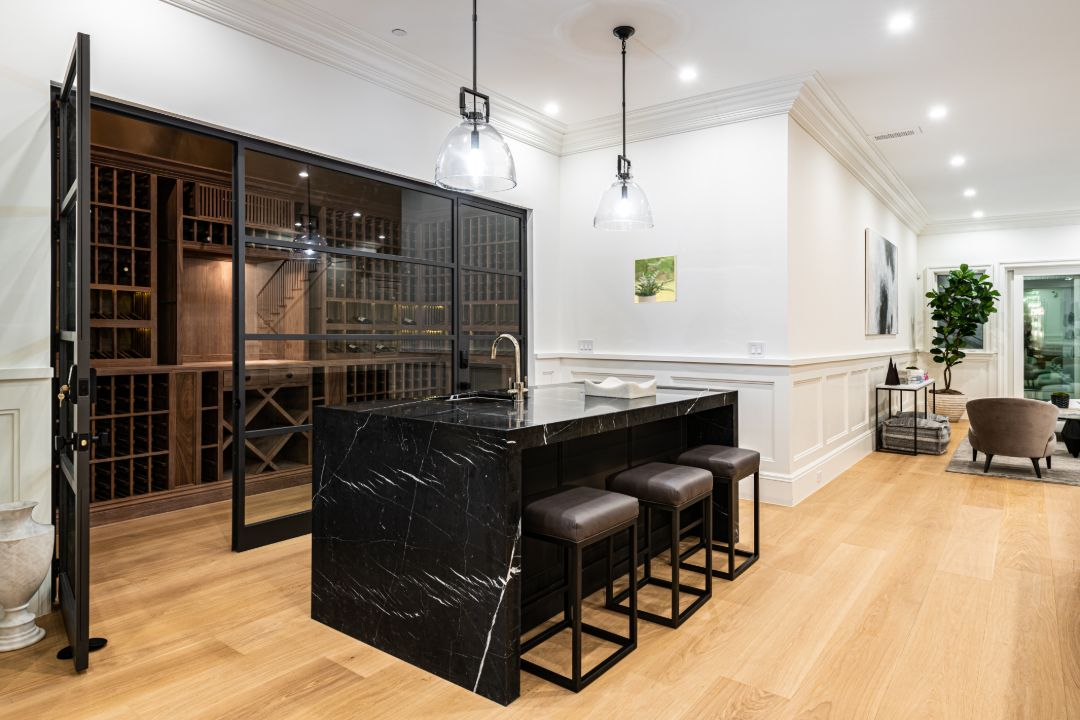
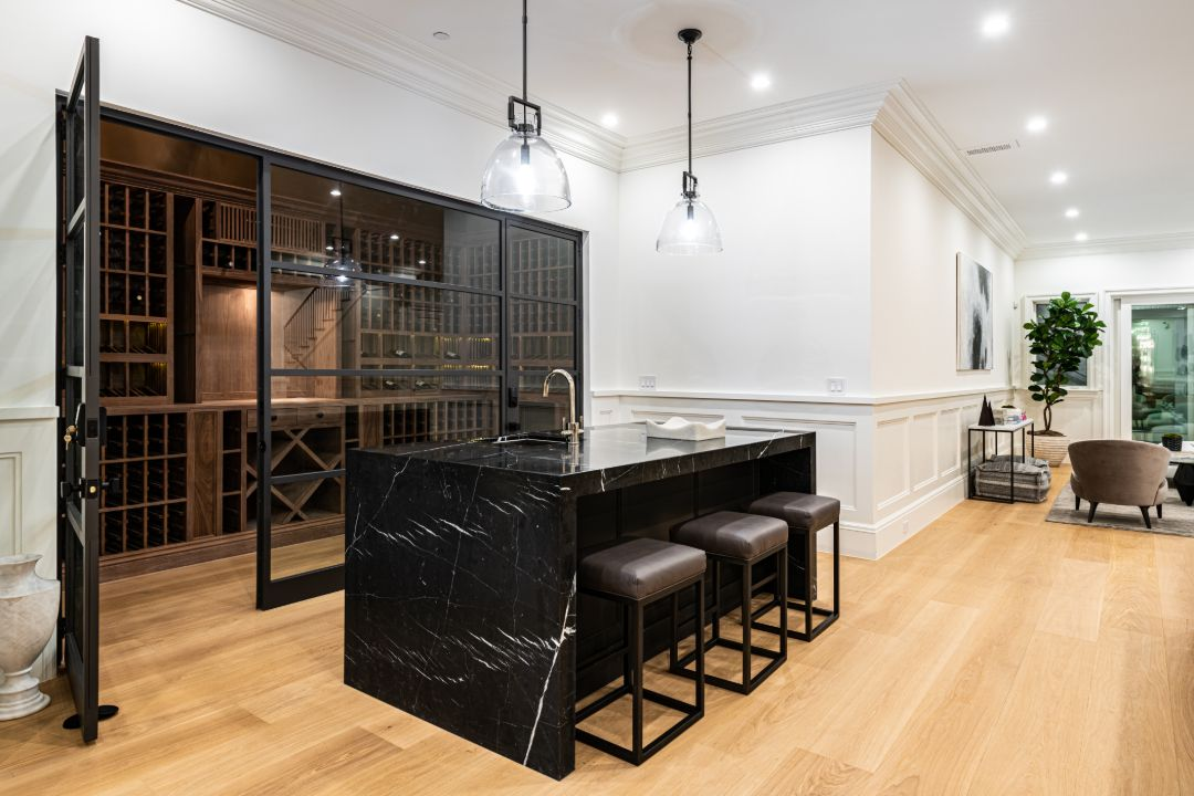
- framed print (655, 279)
